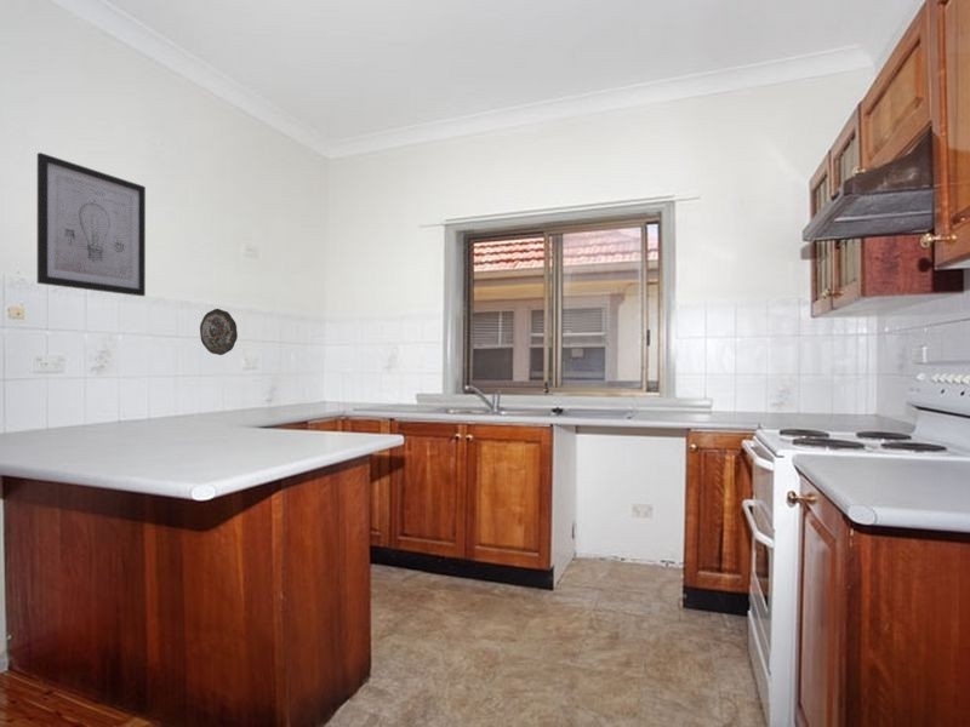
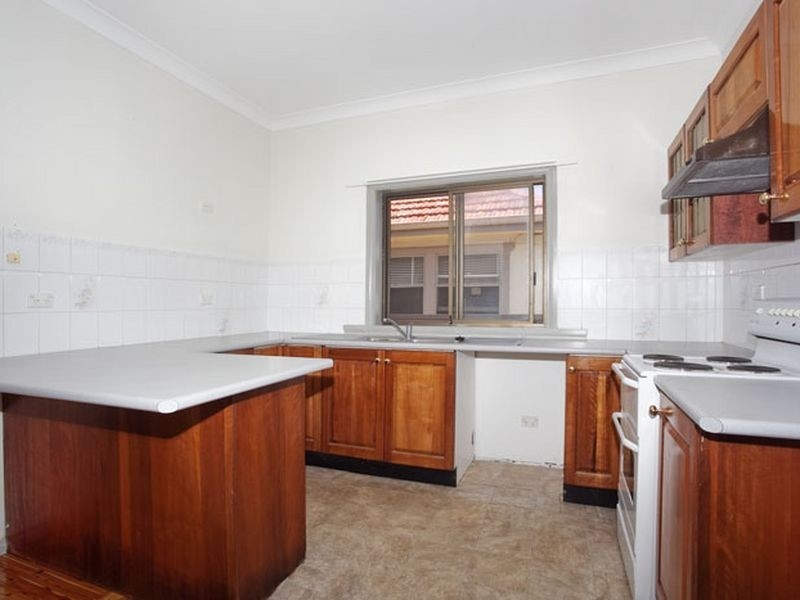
- decorative plate (217, 332)
- wall art (96, 230)
